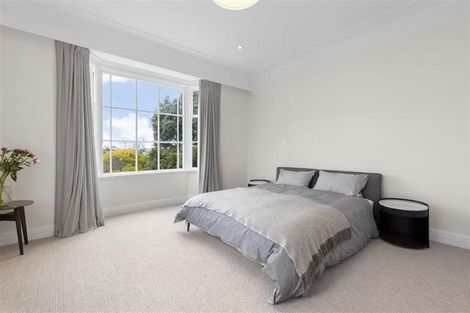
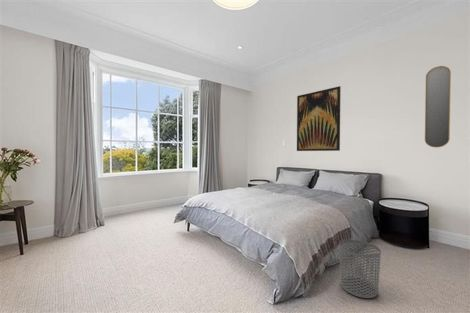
+ waste bin (358, 267)
+ home mirror (437, 107)
+ wall art (316, 121)
